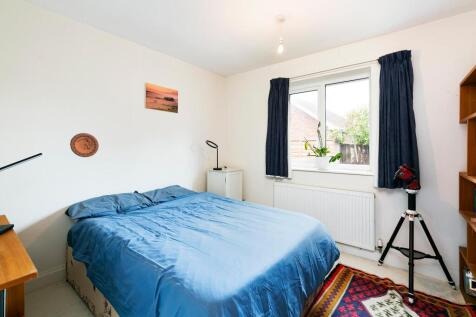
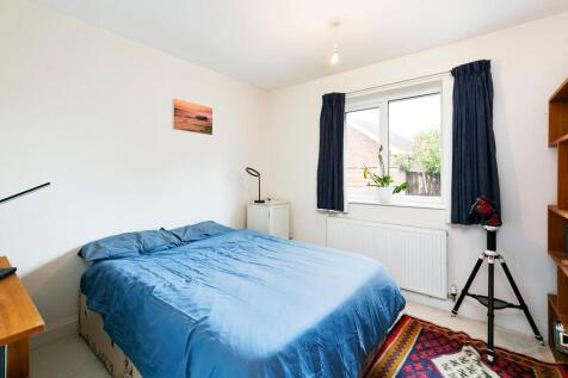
- decorative plate (84, 145)
